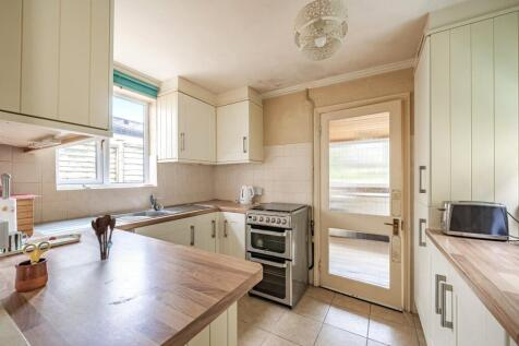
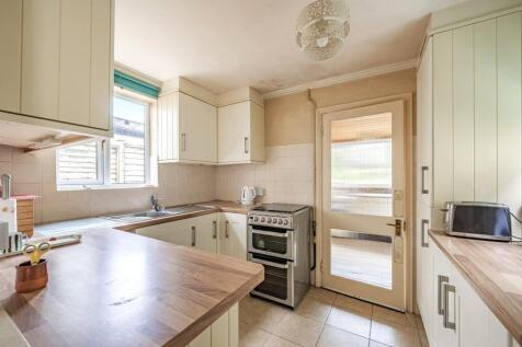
- utensil holder (104, 236)
